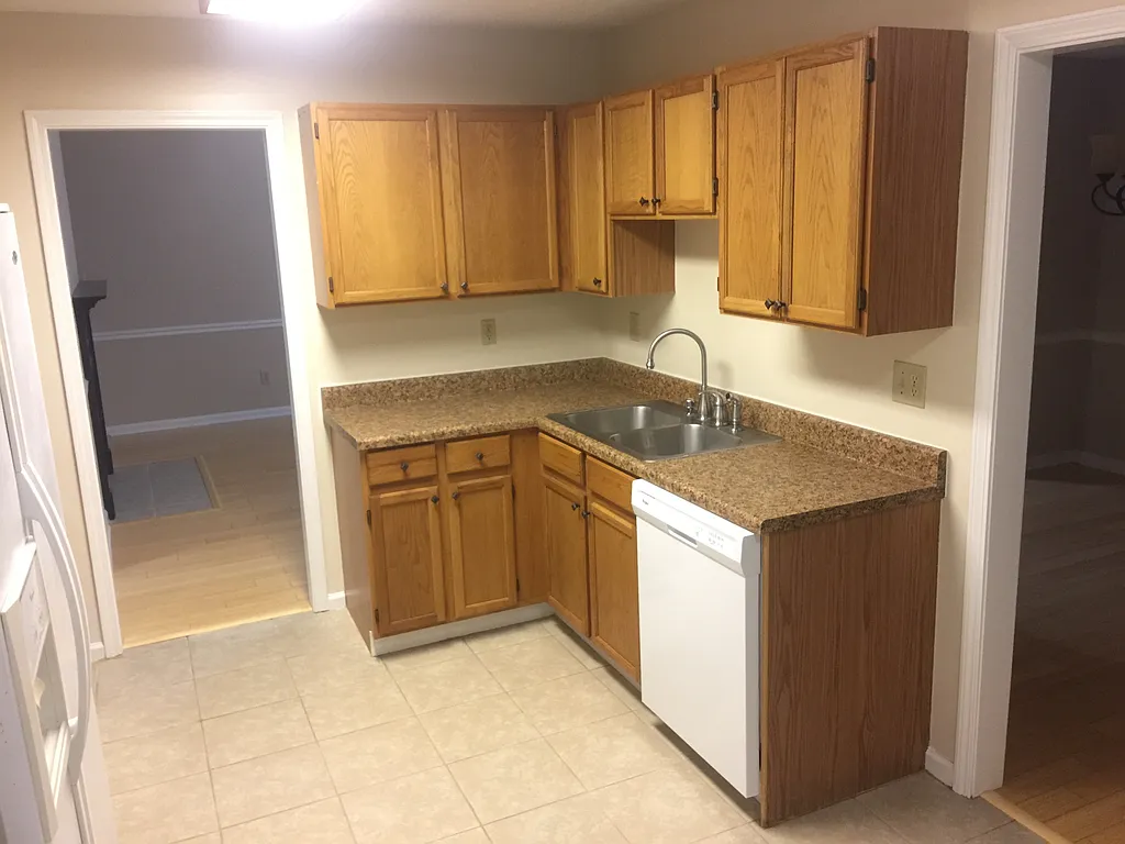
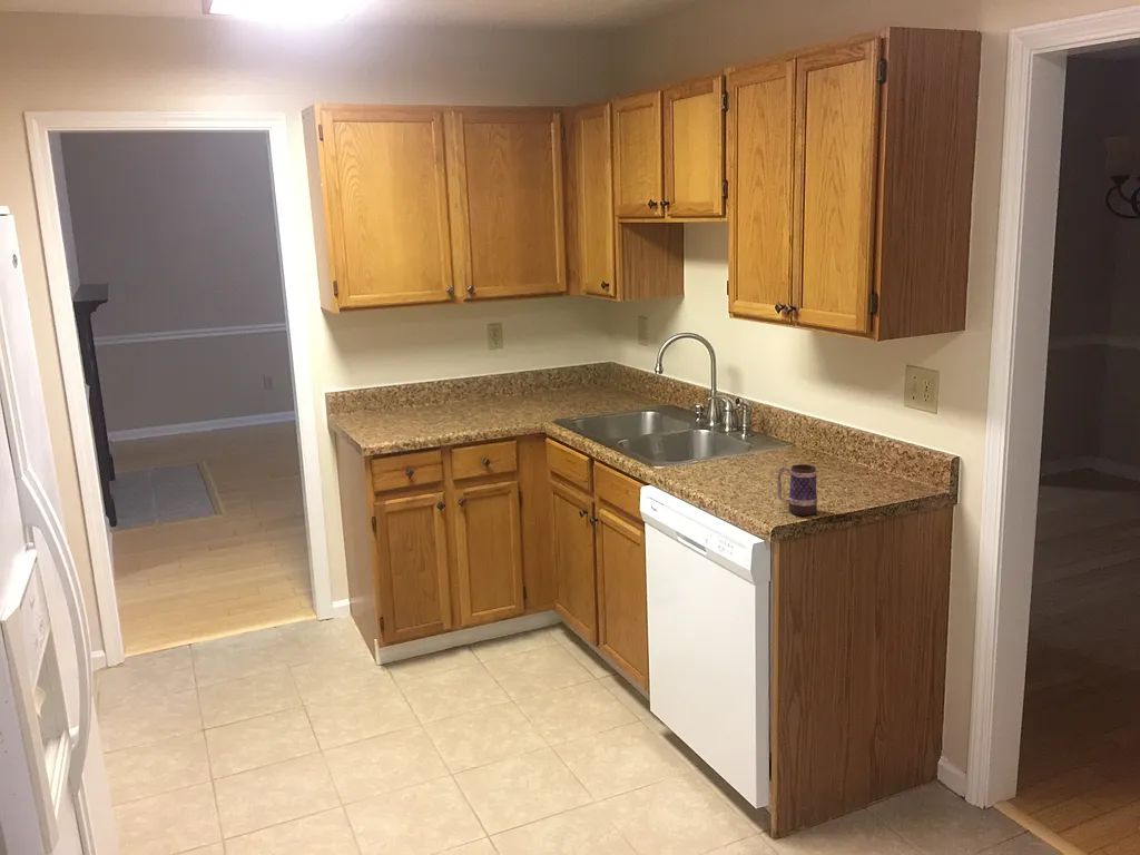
+ mug (796, 489)
